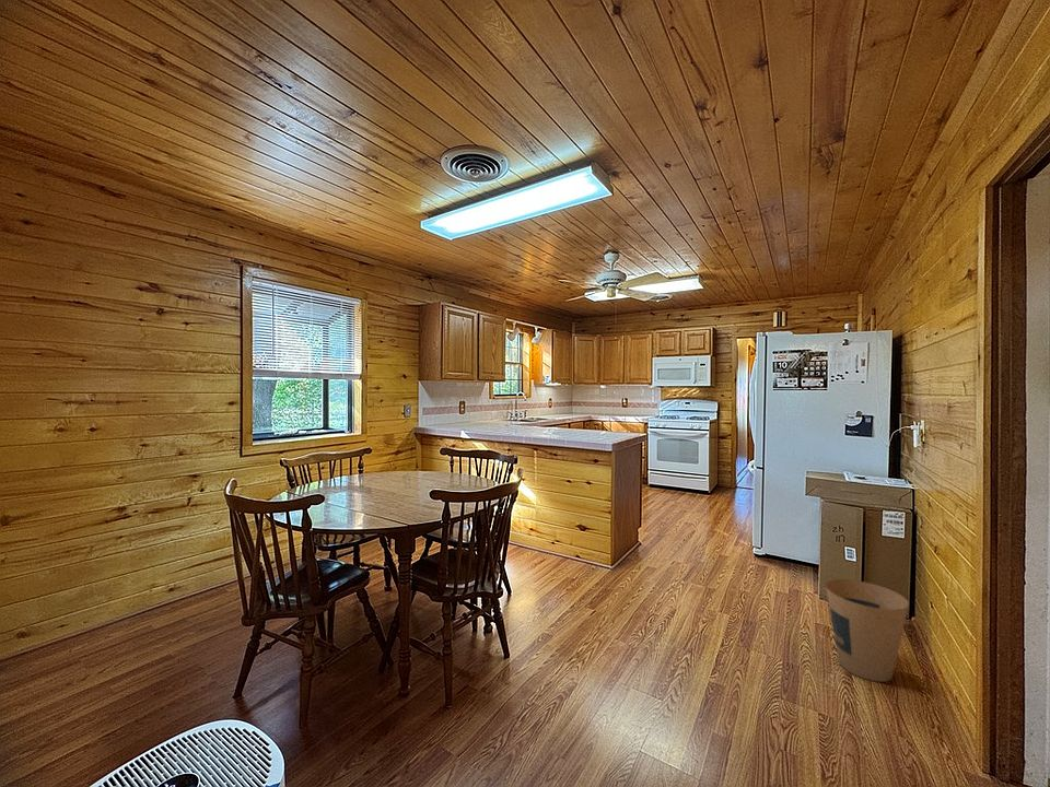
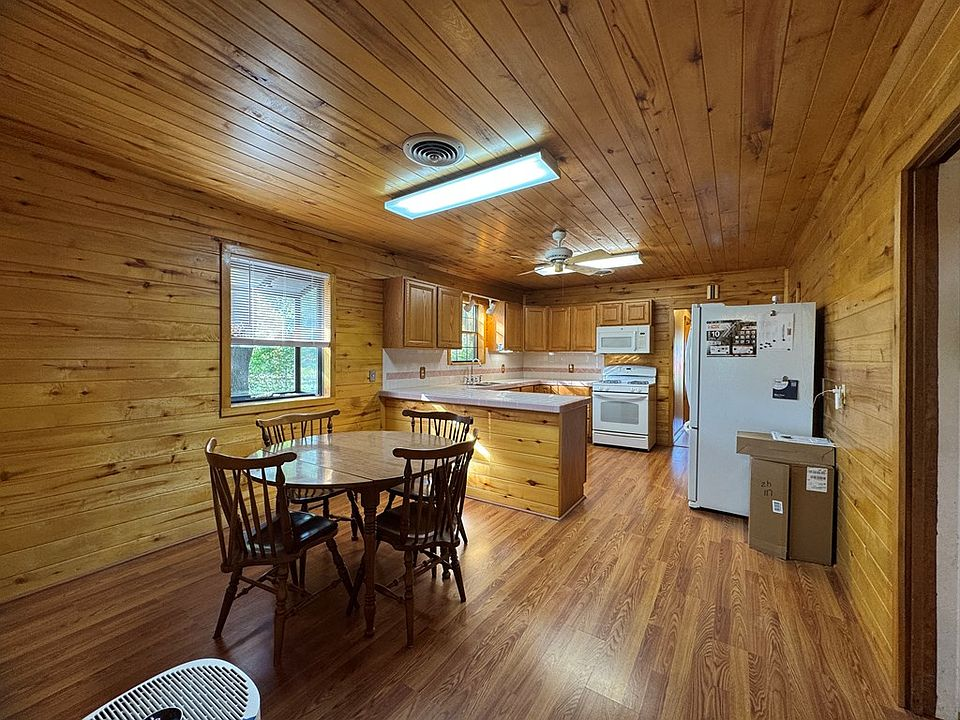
- trash can (864, 630)
